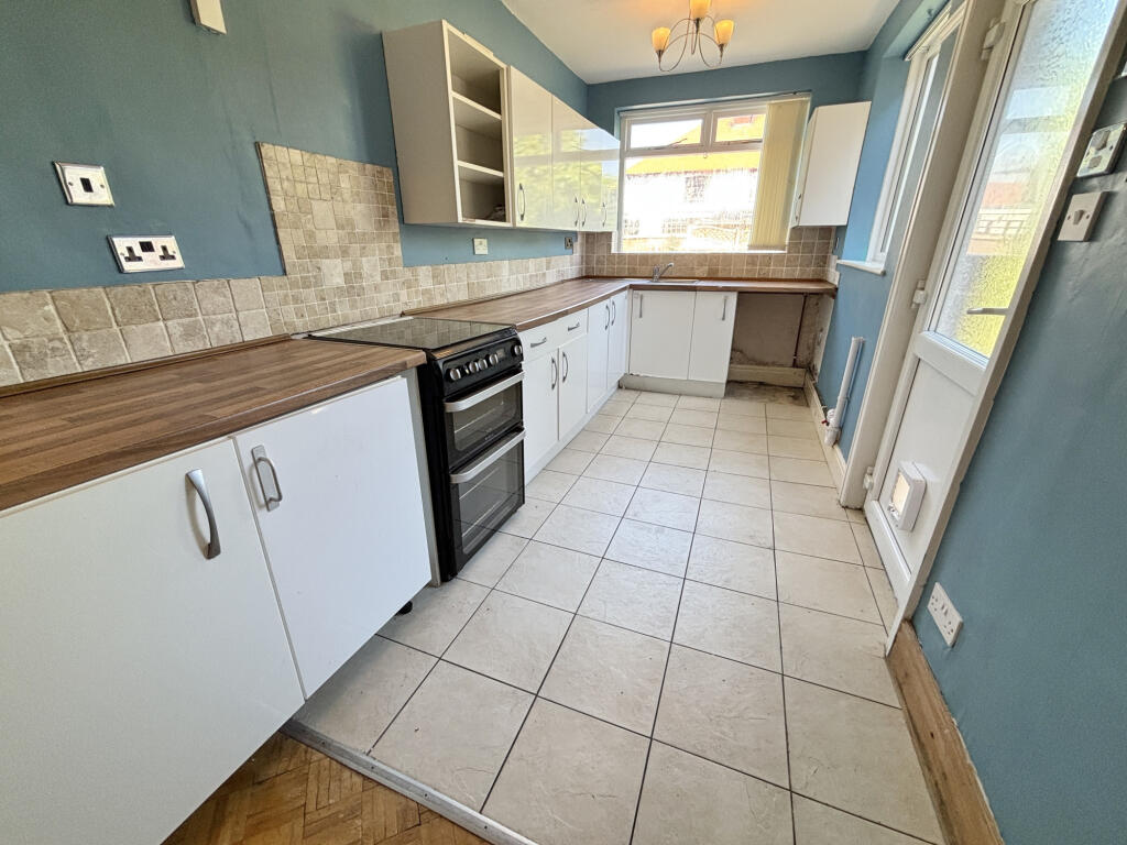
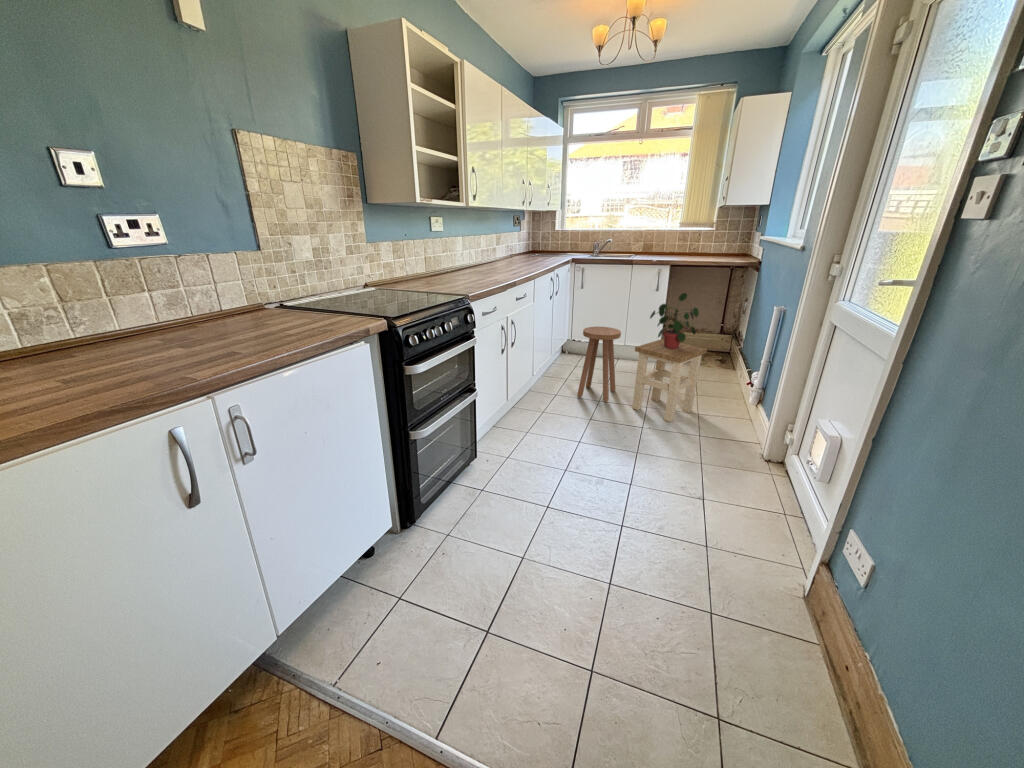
+ stool (603, 363)
+ stool (666, 376)
+ potted plant (674, 320)
